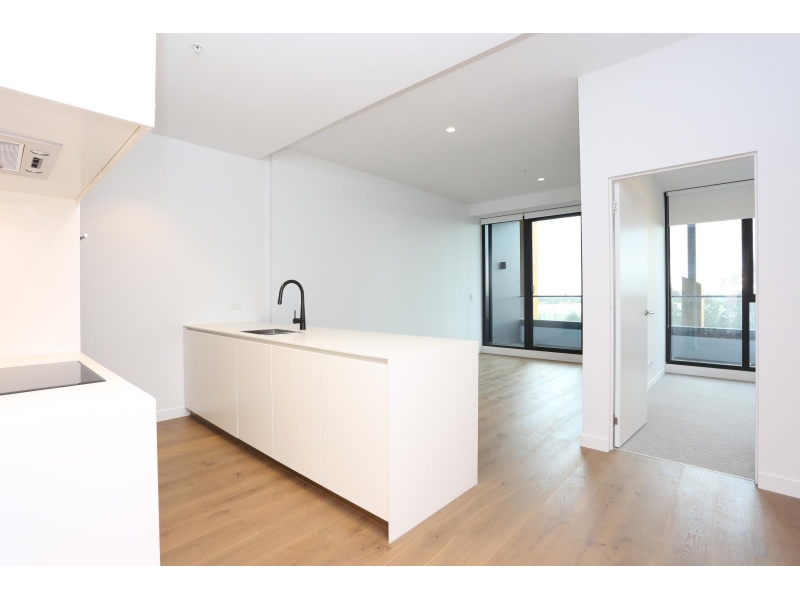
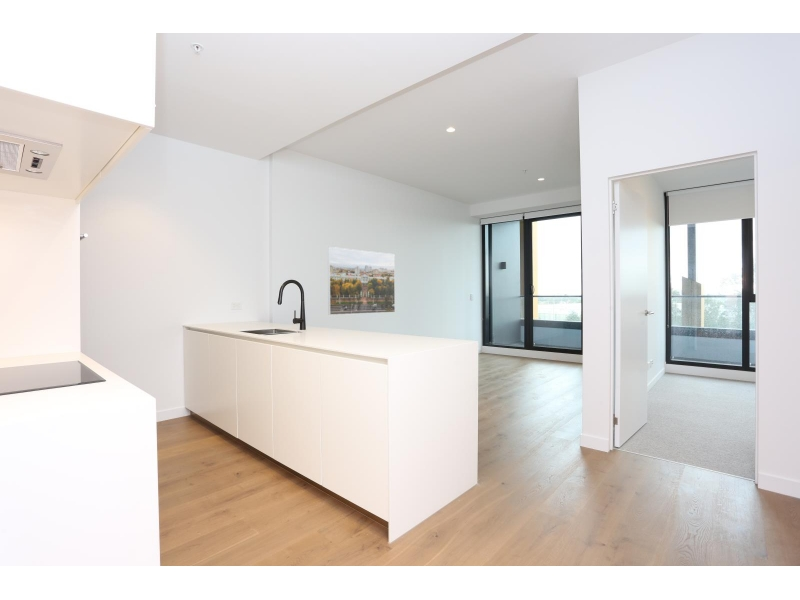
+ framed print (364, 282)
